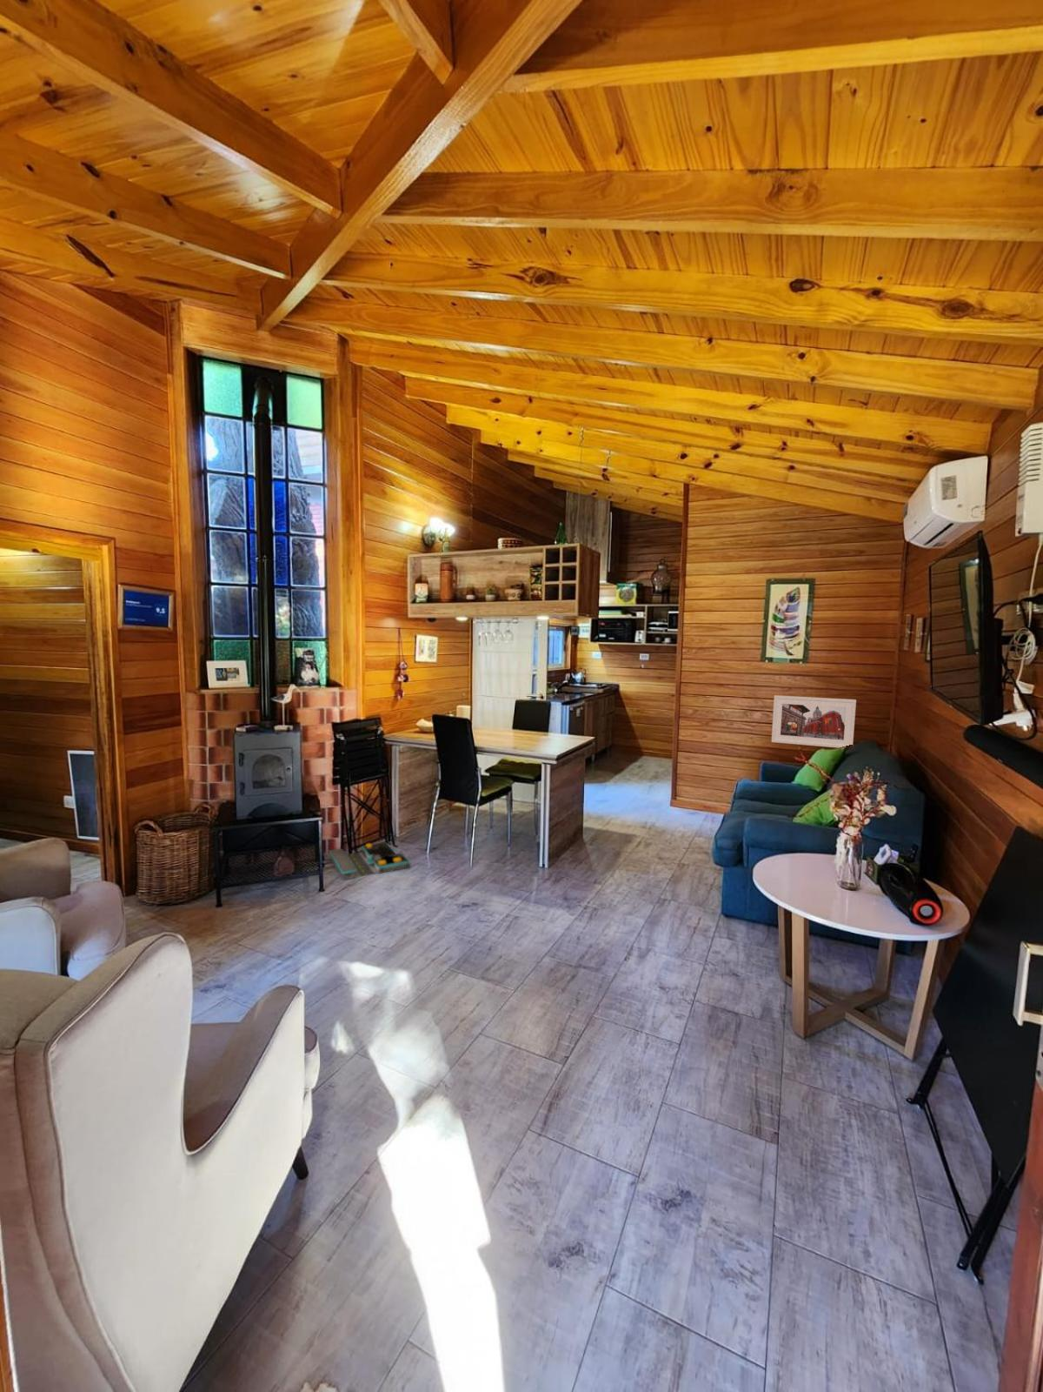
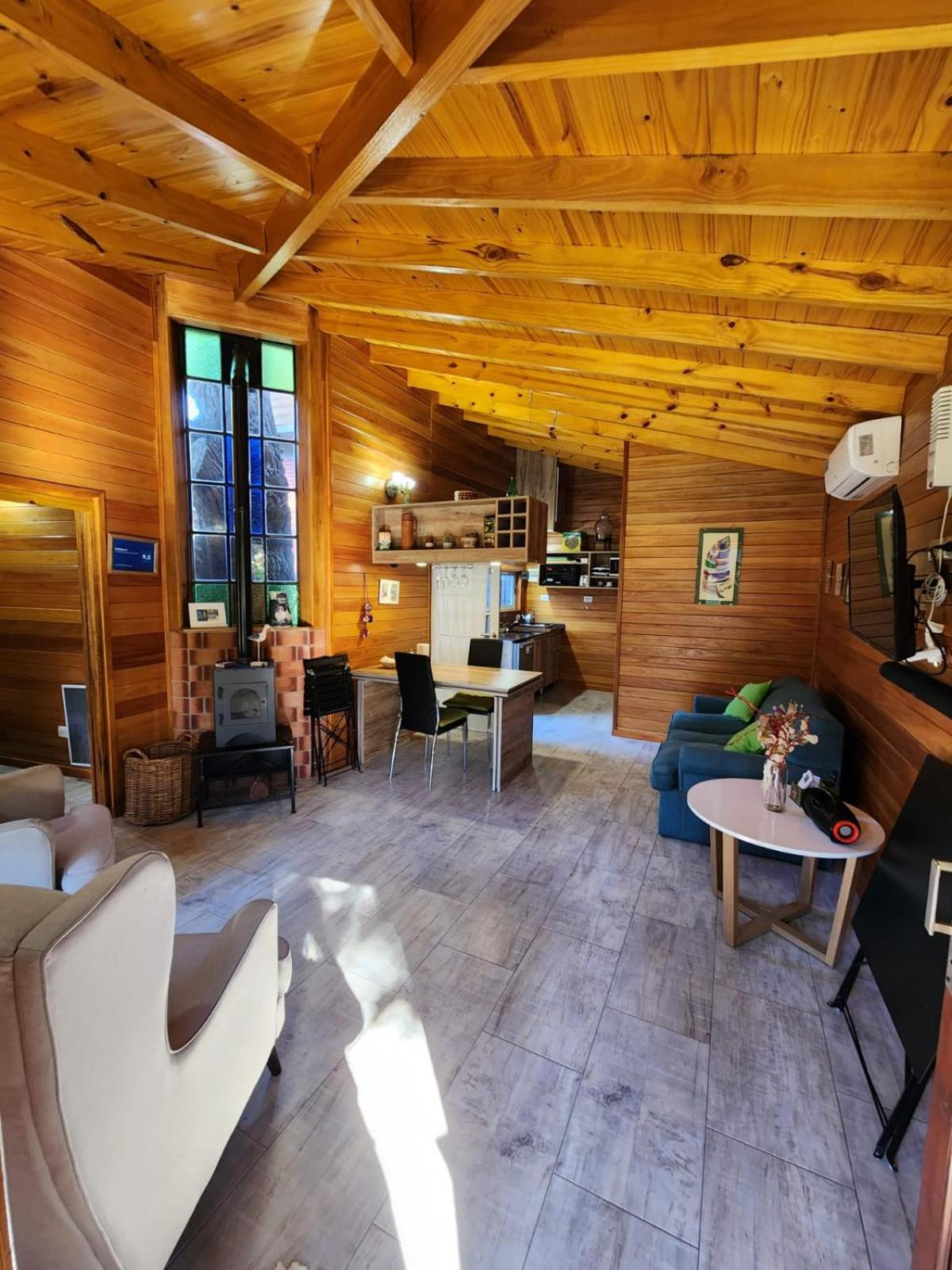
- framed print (812, 721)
- storage bin (368, 856)
